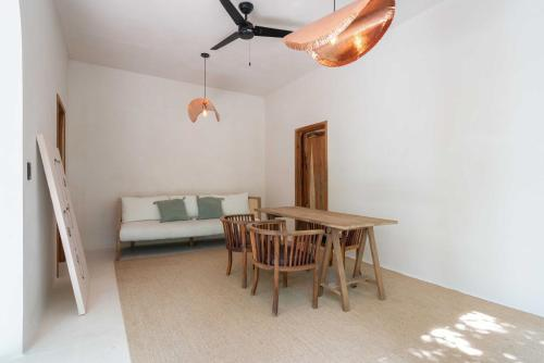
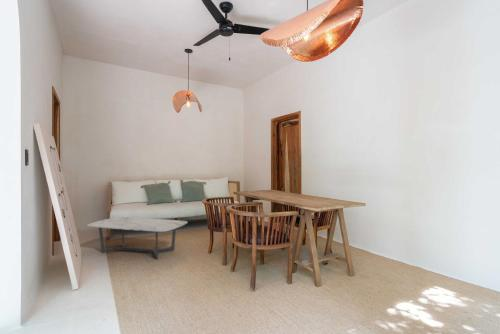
+ coffee table (138, 230)
